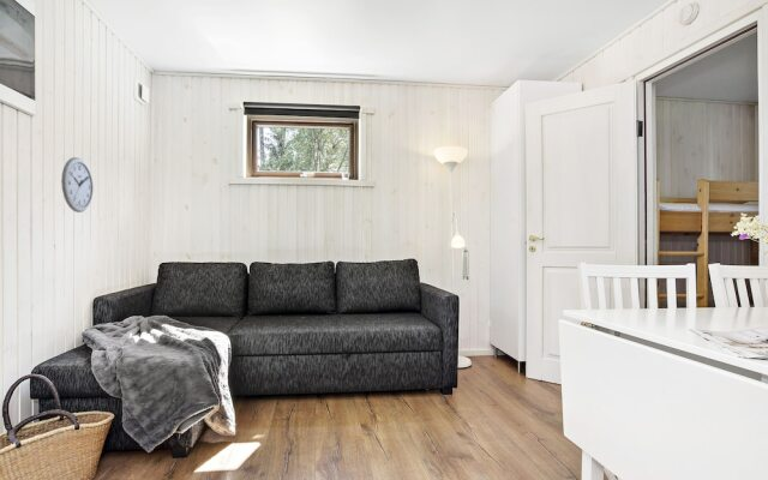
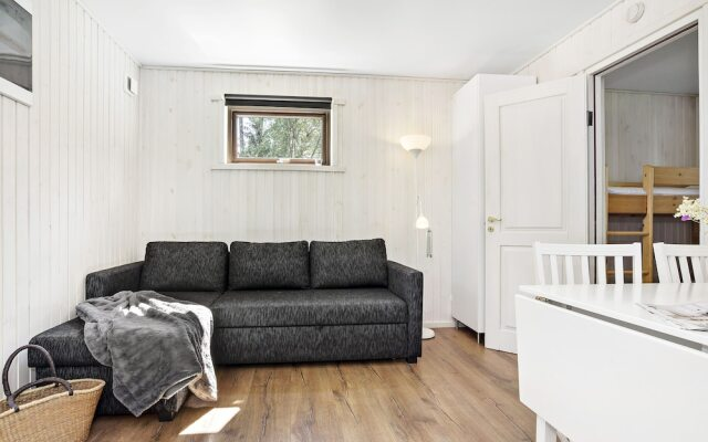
- wall clock (79, 185)
